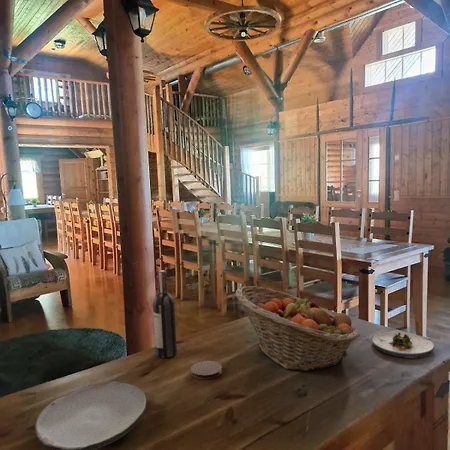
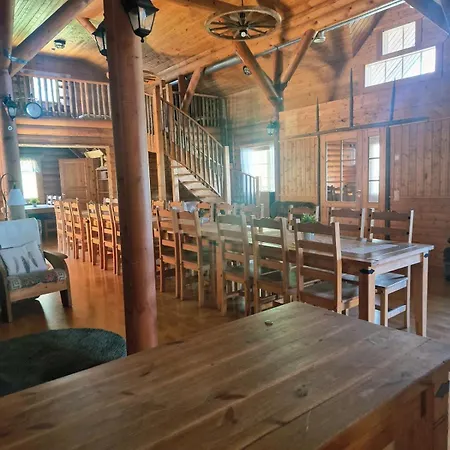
- wine bottle (164, 312)
- fruit basket (293, 320)
- coaster (206, 369)
- salad plate (401, 340)
- plate (92, 415)
